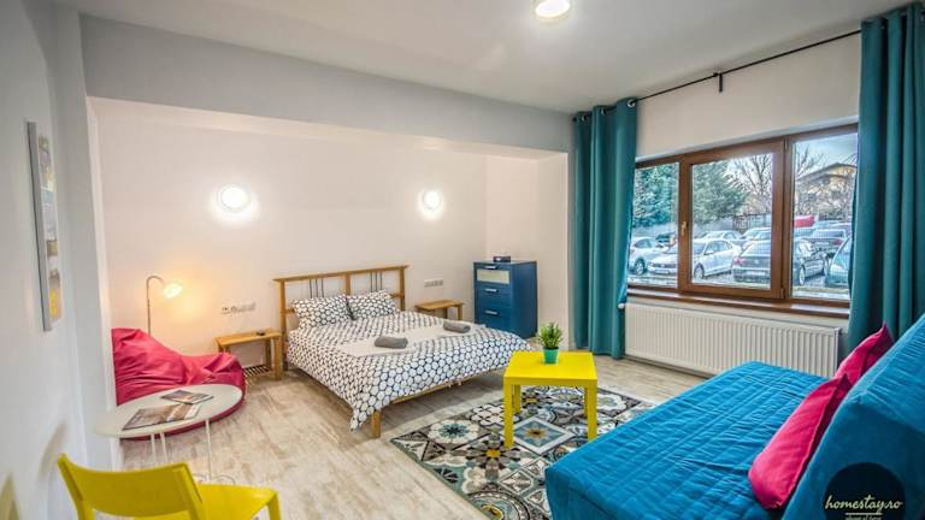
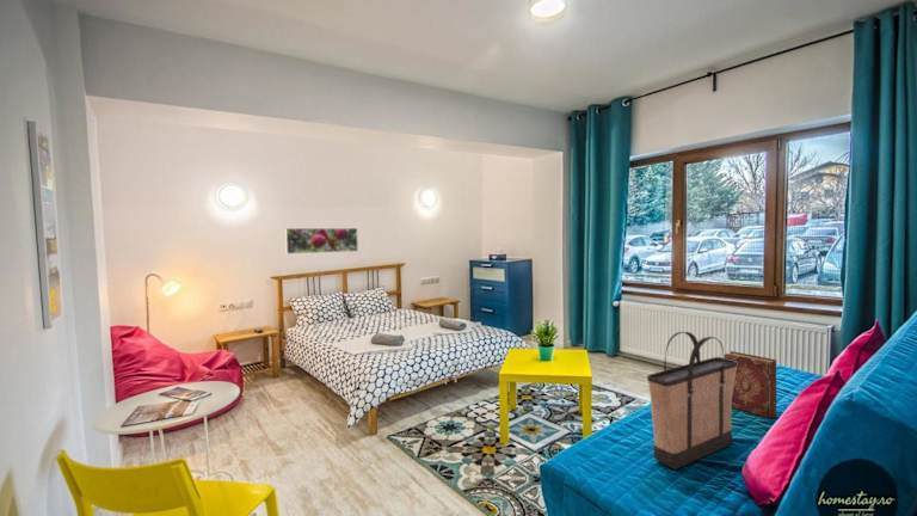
+ shopping bag (694, 394)
+ hardback book (750, 383)
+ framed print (322, 240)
